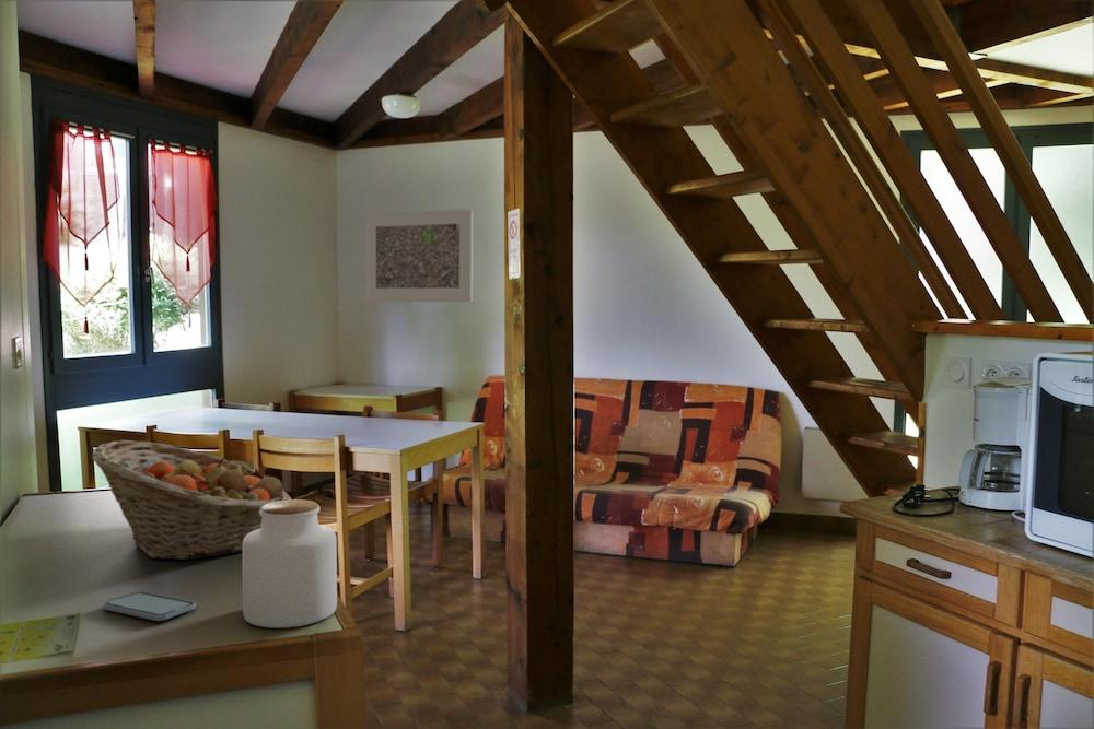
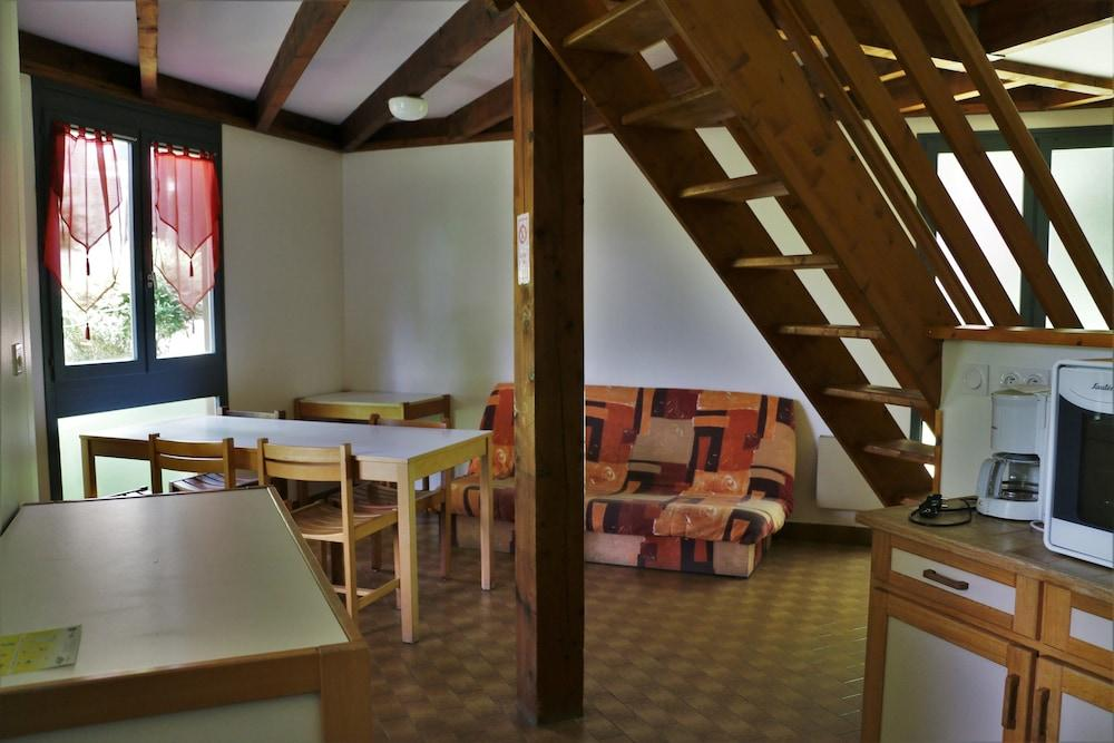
- smartphone (149, 605)
- jar (293, 558)
- fruit basket (195, 491)
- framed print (417, 256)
